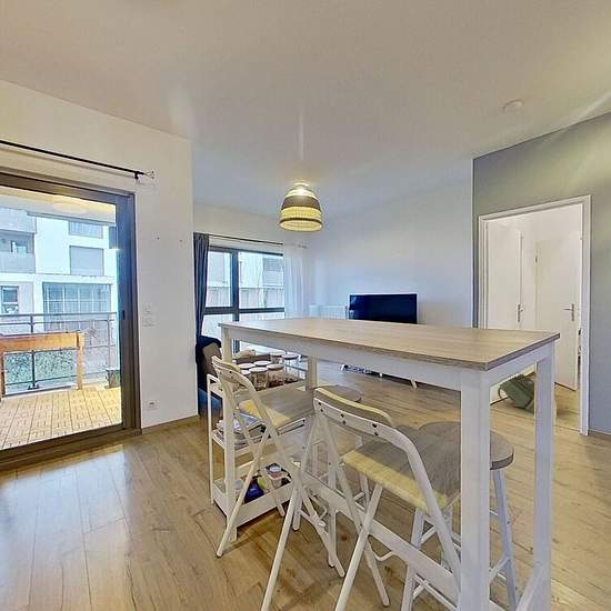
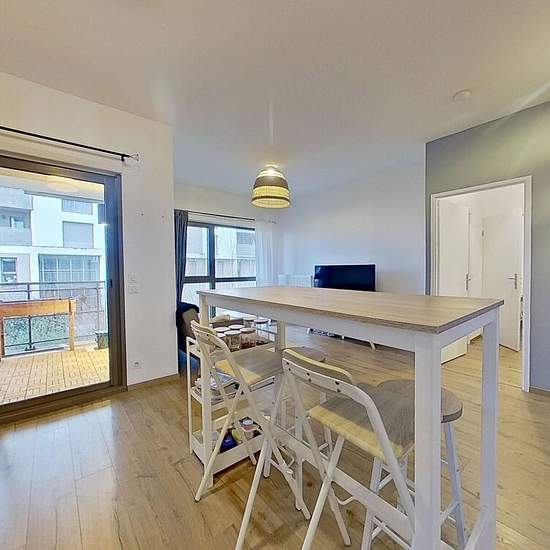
- backpack (523, 391)
